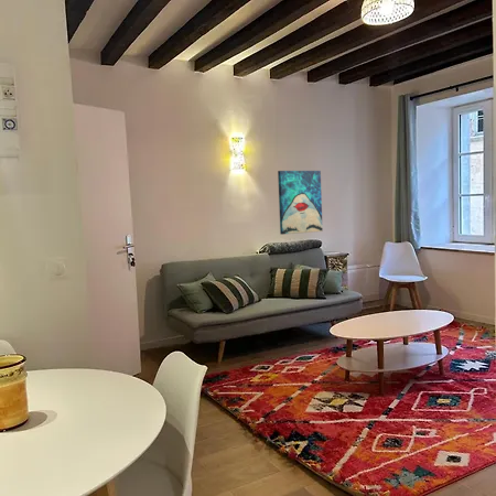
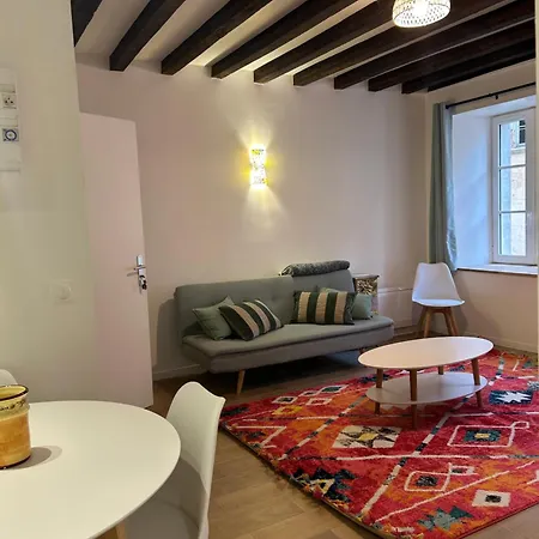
- wall art (300, 202)
